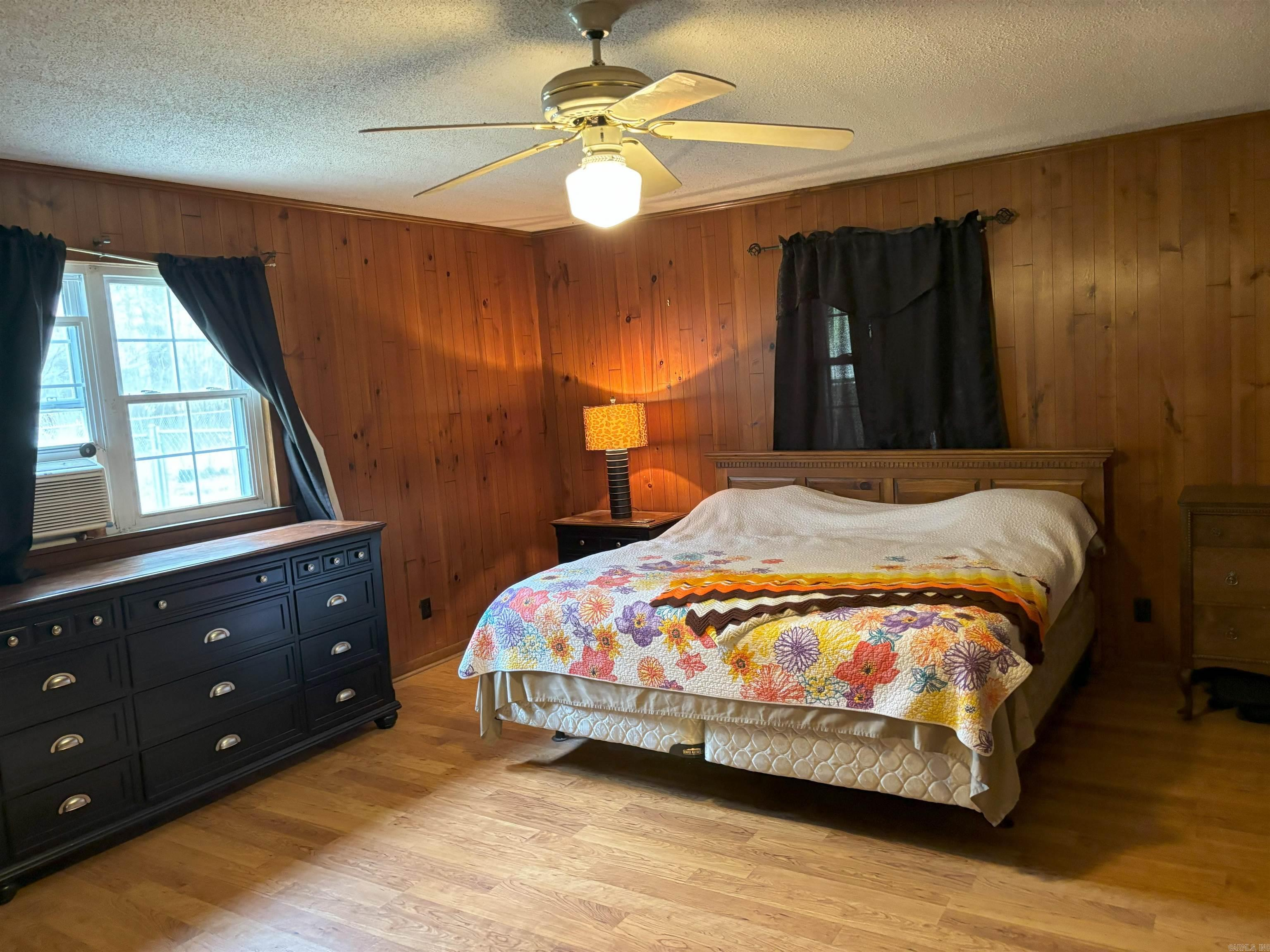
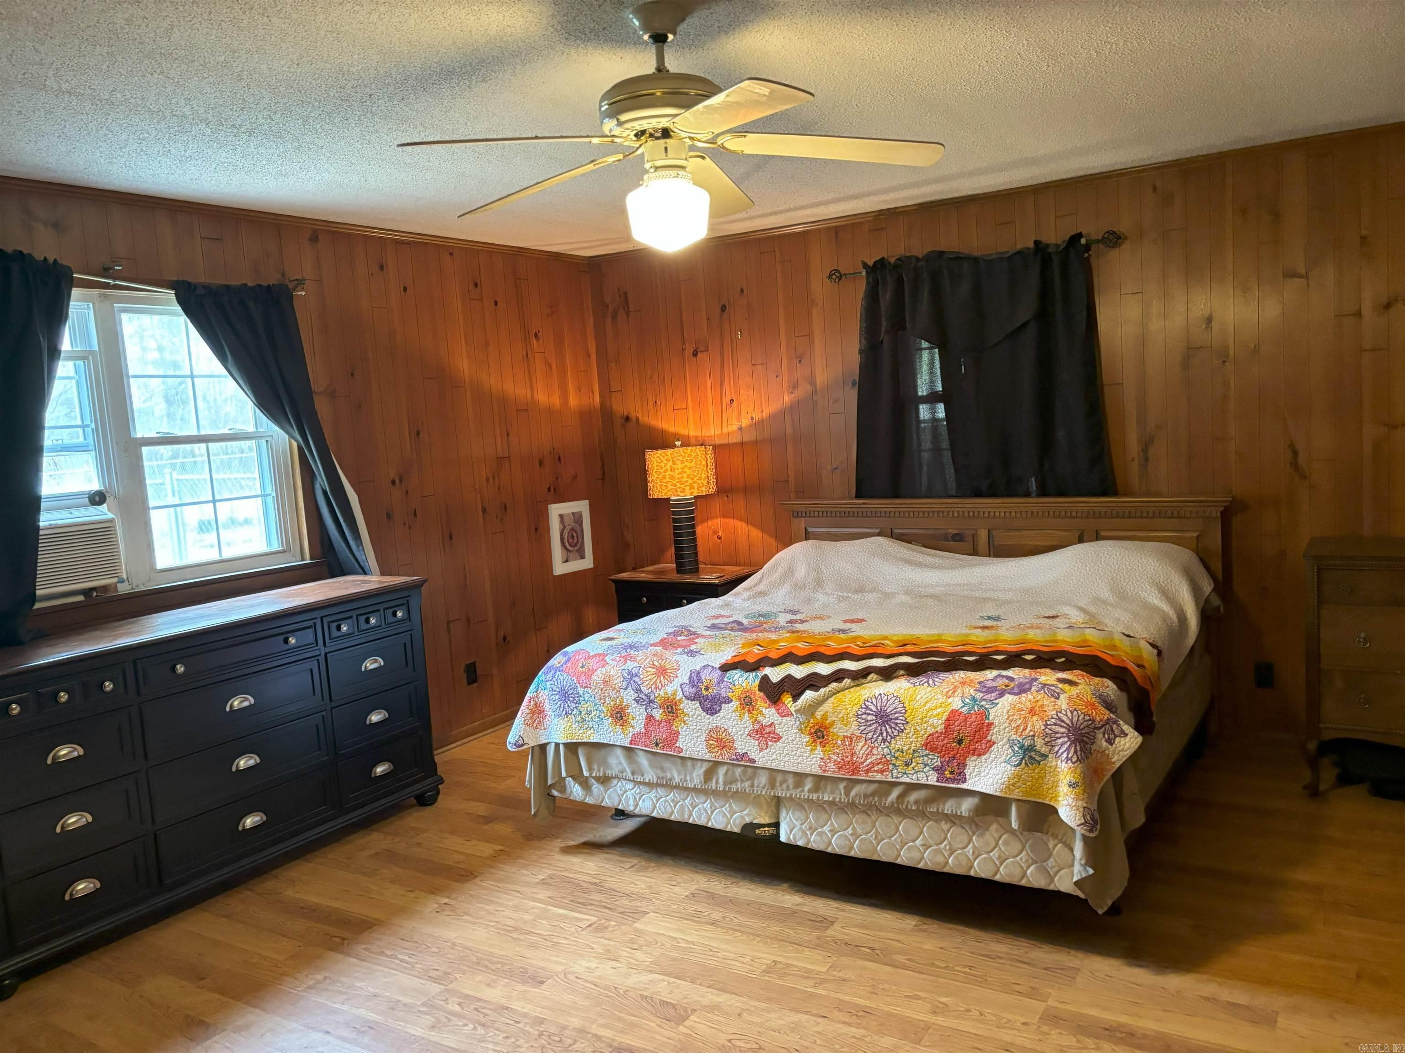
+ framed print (571, 536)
